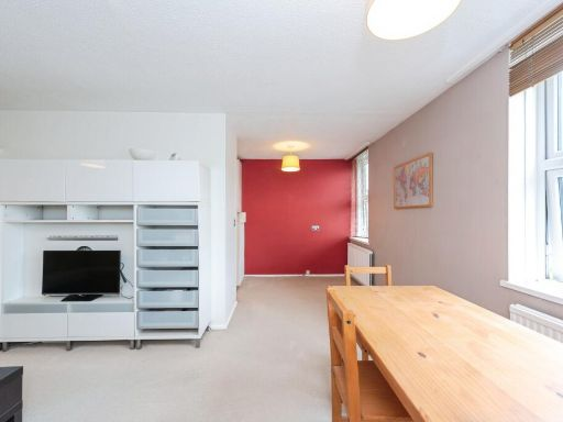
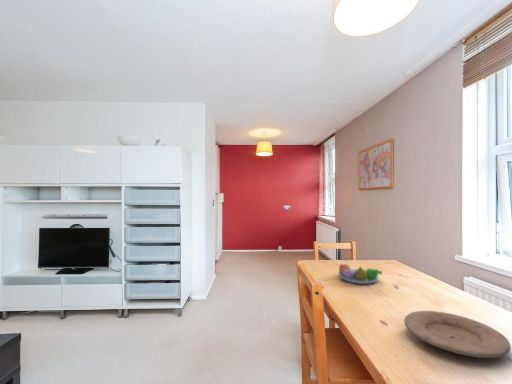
+ fruit bowl (359, 271)
+ plate (452, 334)
